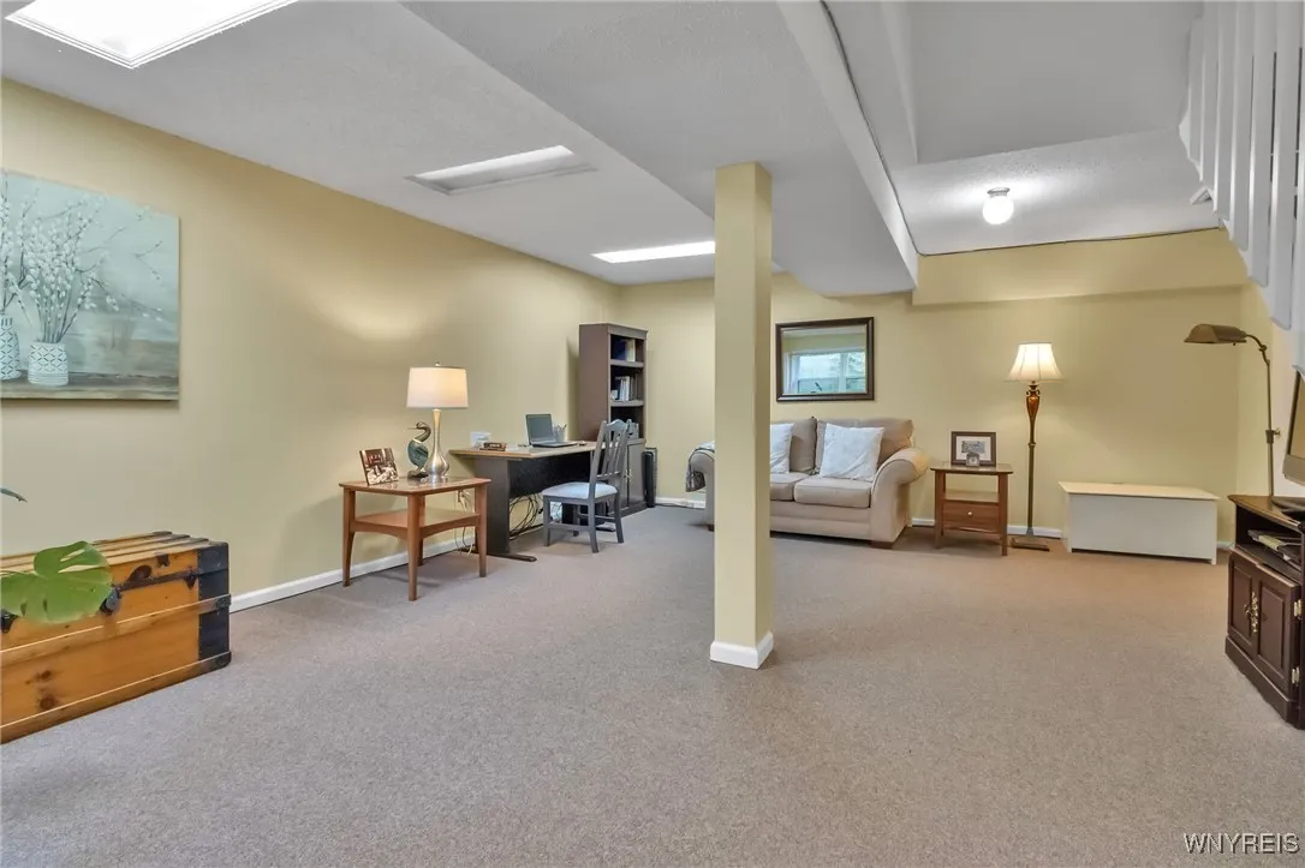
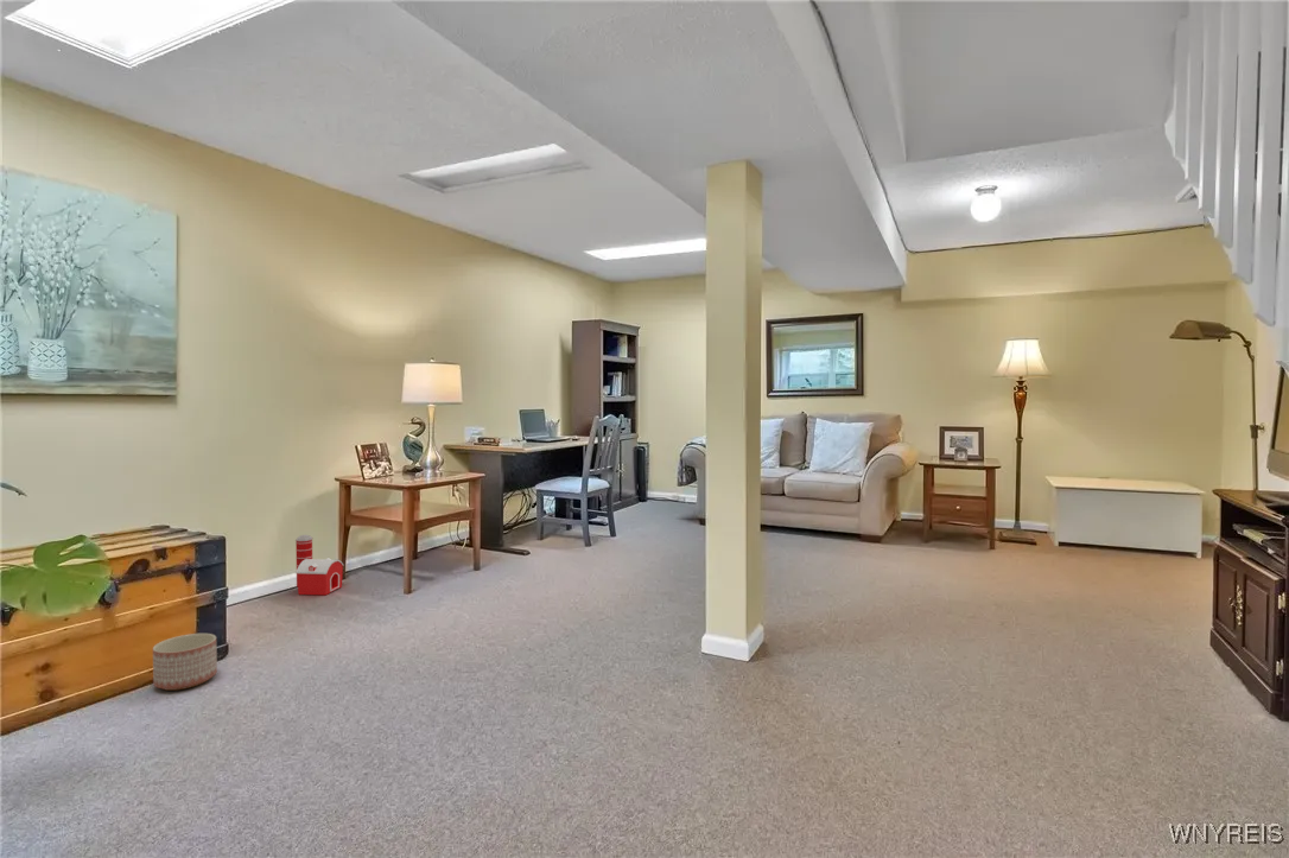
+ toy house (317, 563)
+ planter (185, 661)
